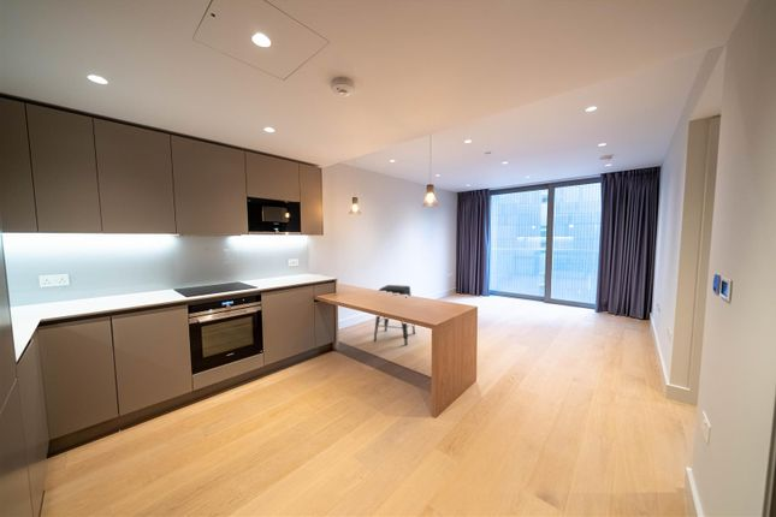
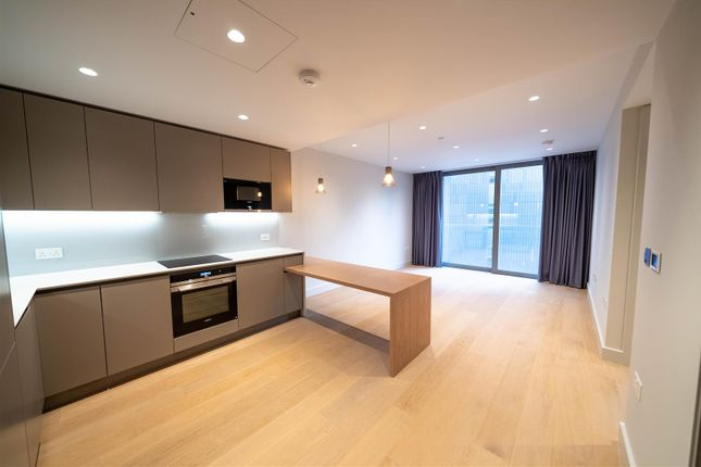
- stool (387, 319)
